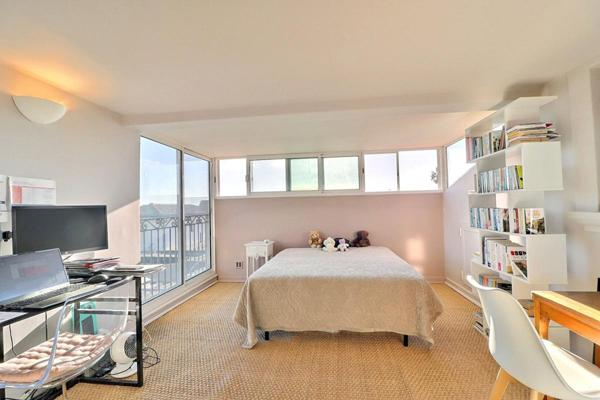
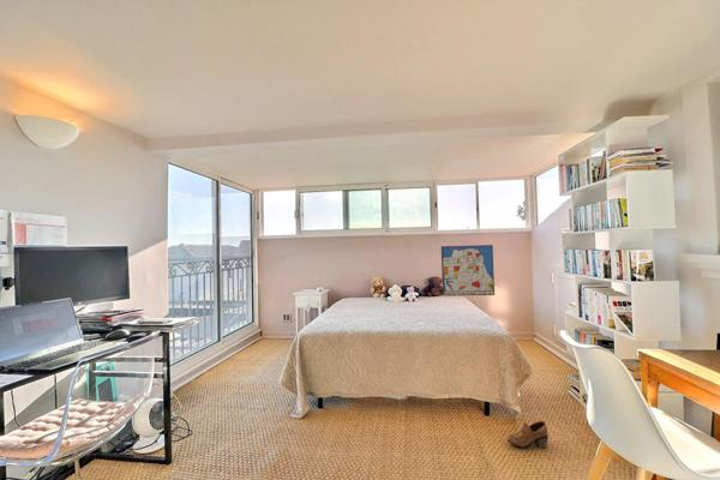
+ shoe (527, 433)
+ wall art (467, 270)
